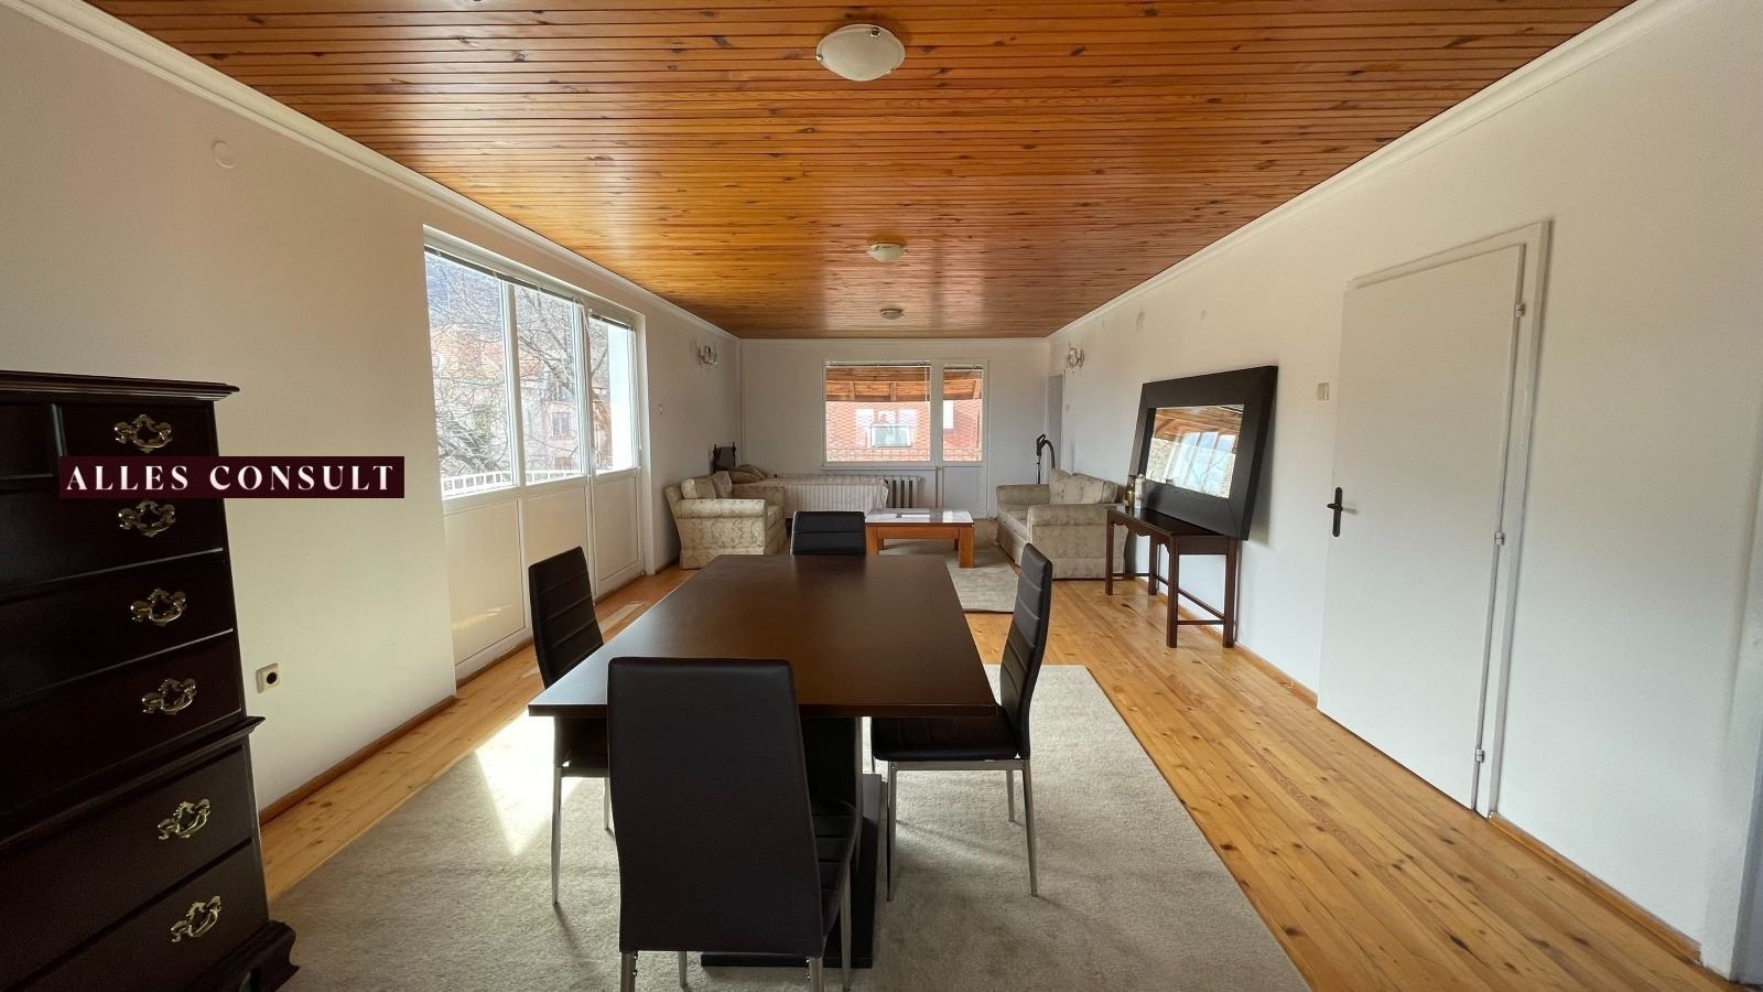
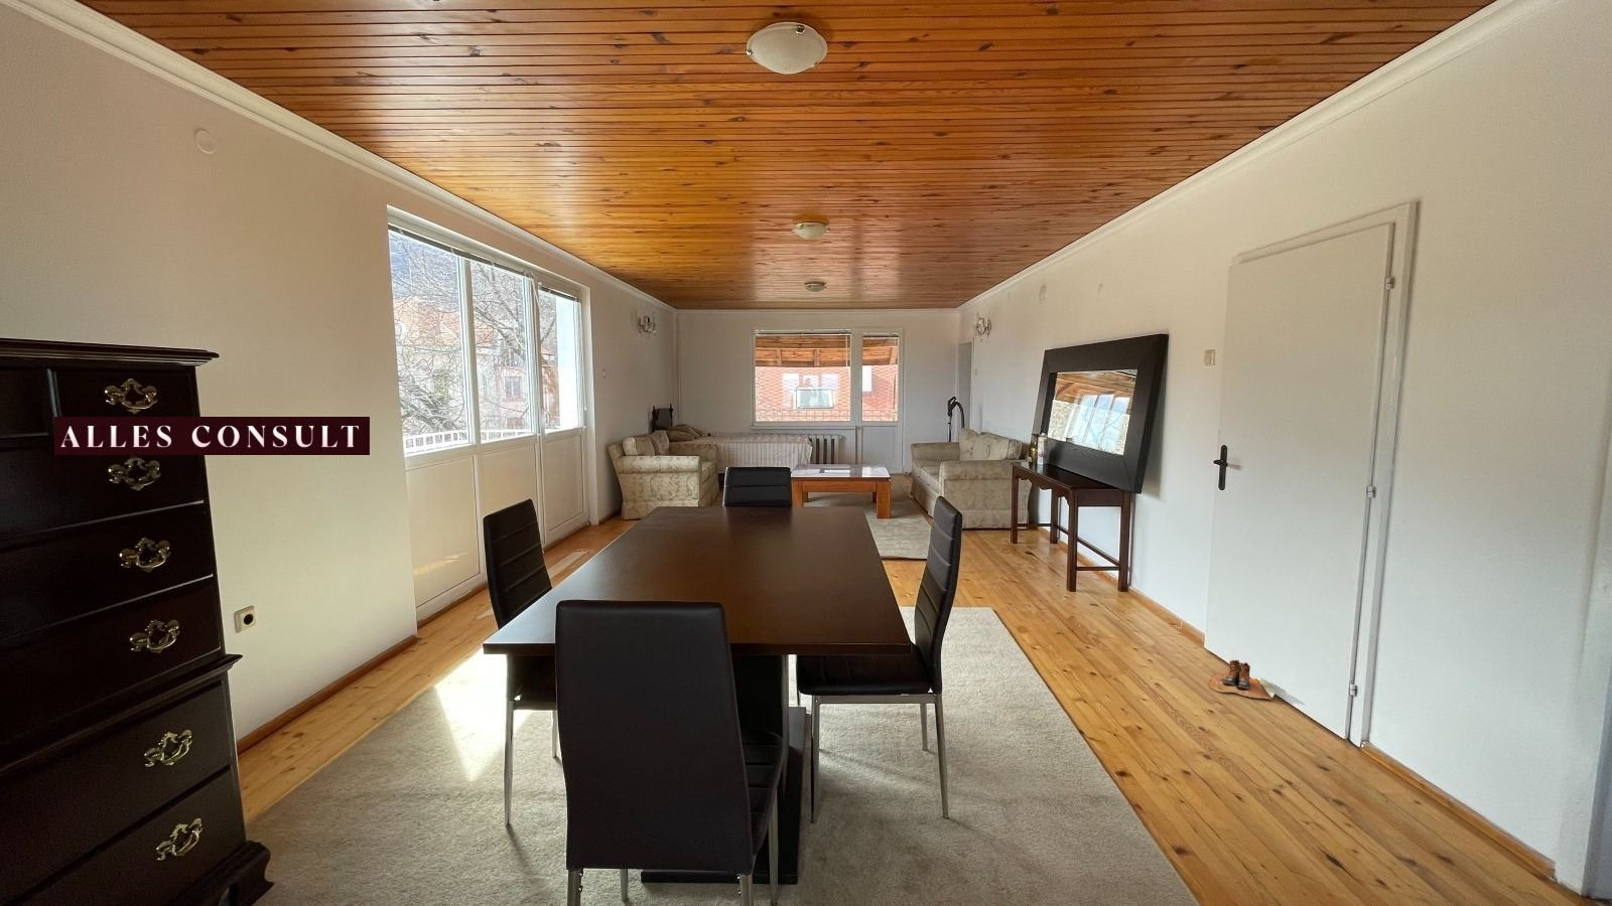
+ boots (1240, 675)
